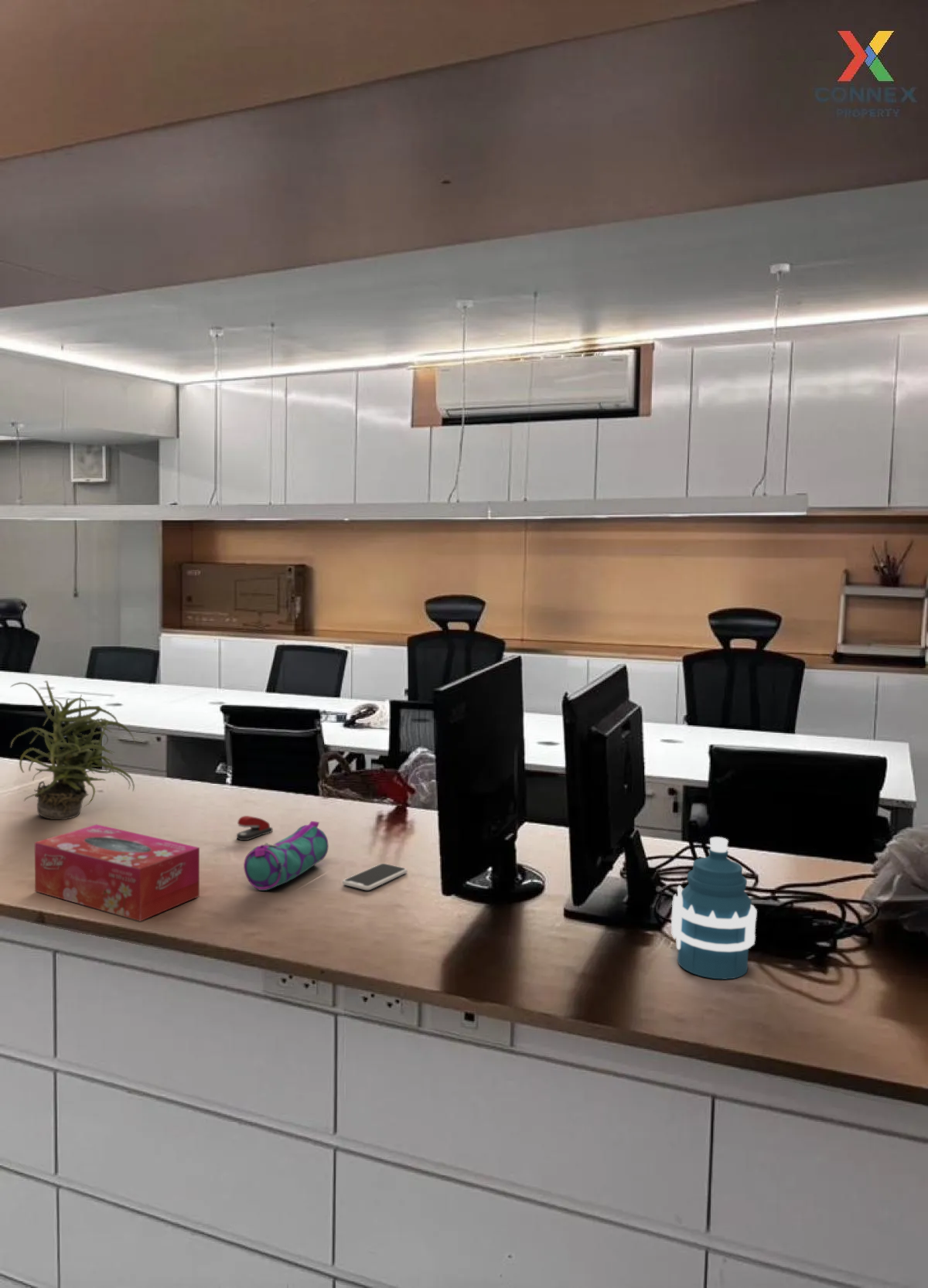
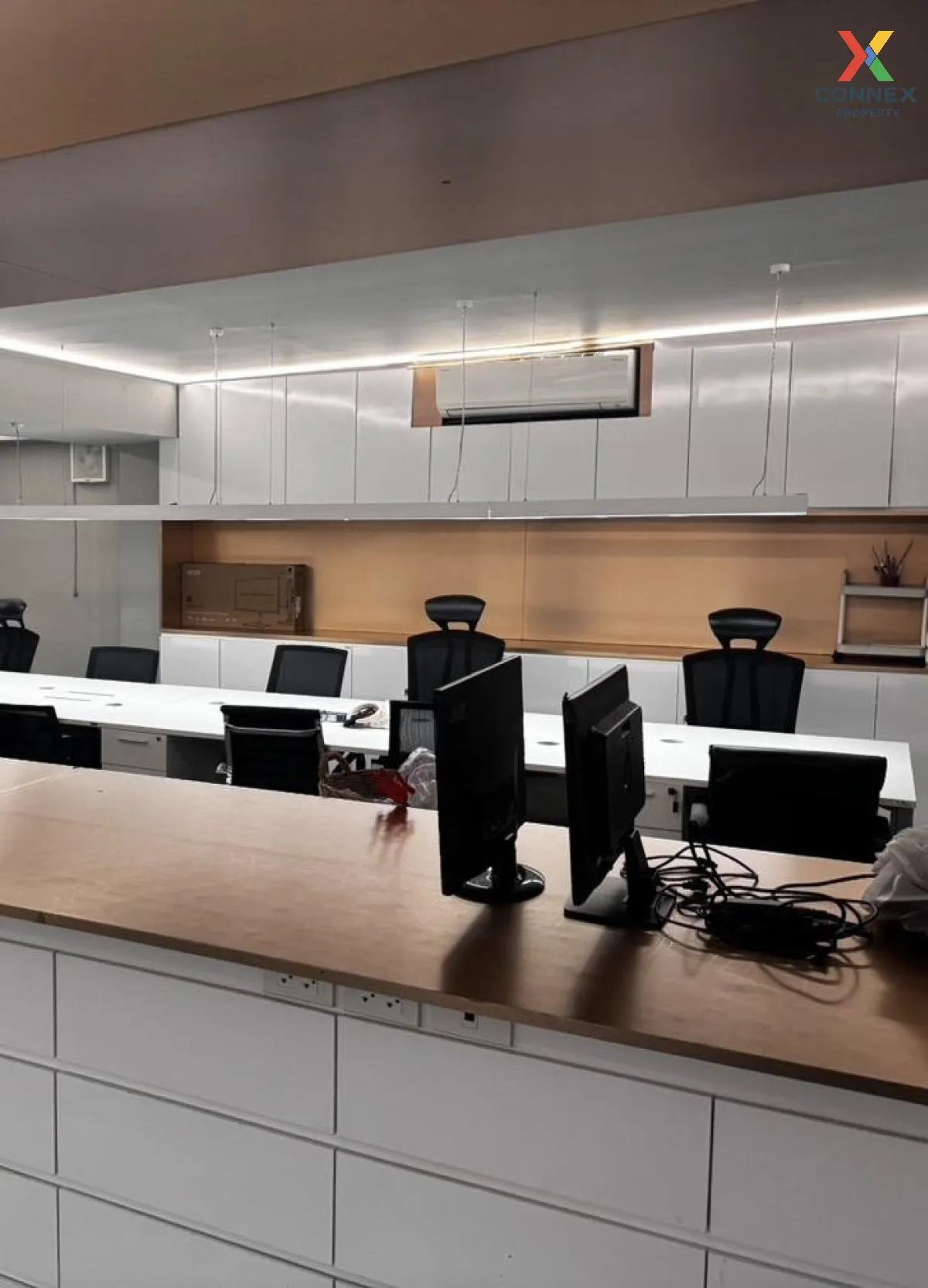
- tissue box (117, 869)
- water bottle (715, 901)
- potted plant (67, 747)
- stapler (253, 825)
- smartphone (375, 876)
- pencil case (288, 854)
